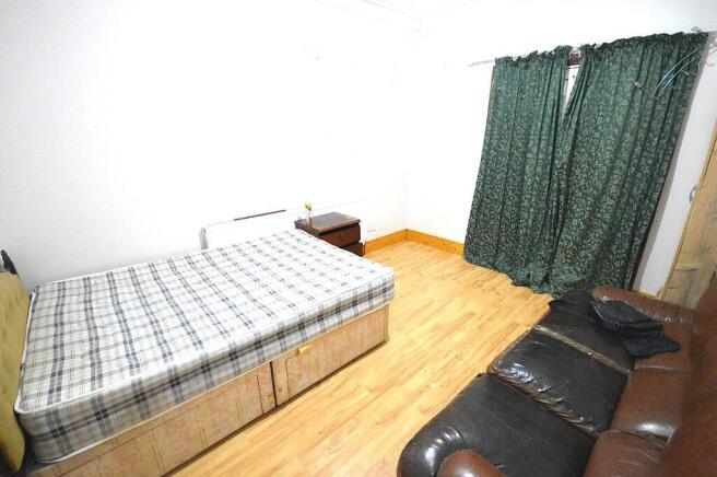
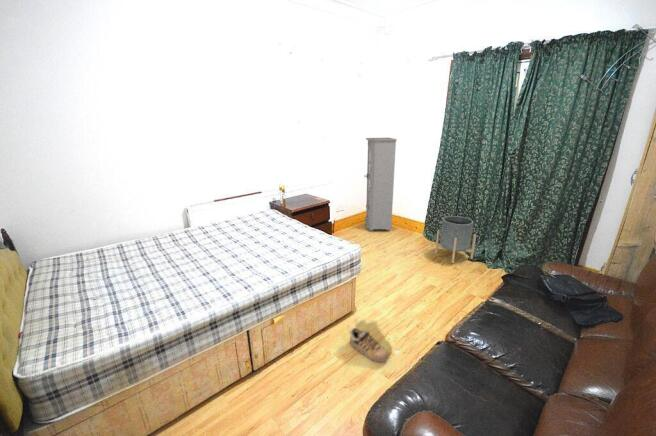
+ shoe (366, 341)
+ planter (455, 238)
+ cabinet (380, 183)
